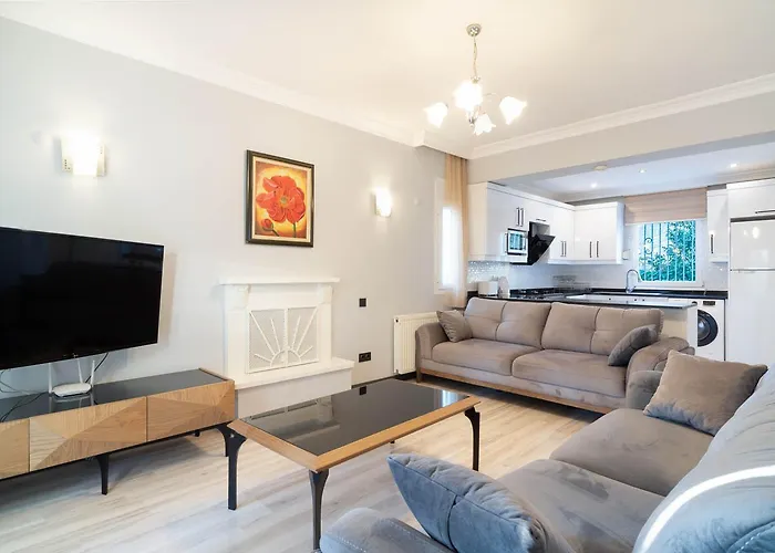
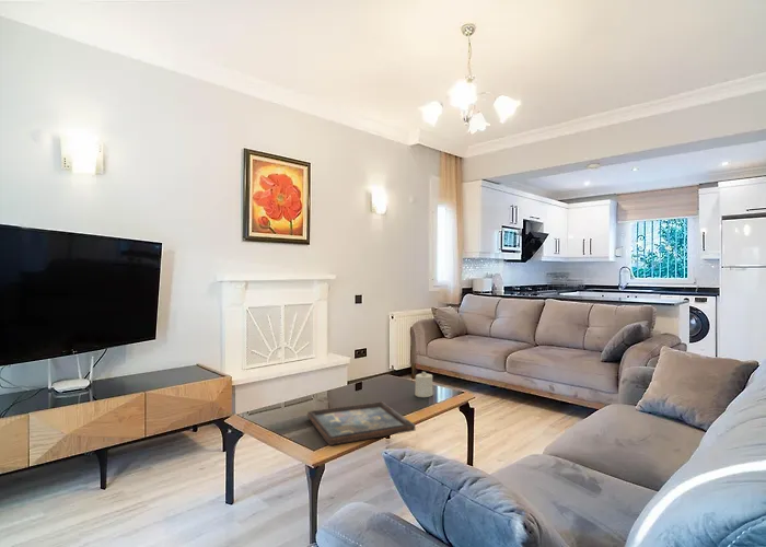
+ candle (423, 383)
+ decorative tray (359, 420)
